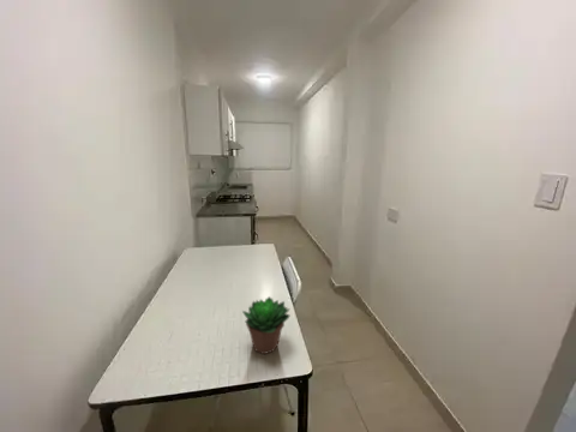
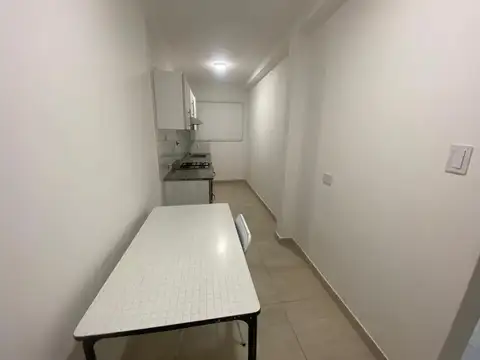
- succulent plant (266, 324)
